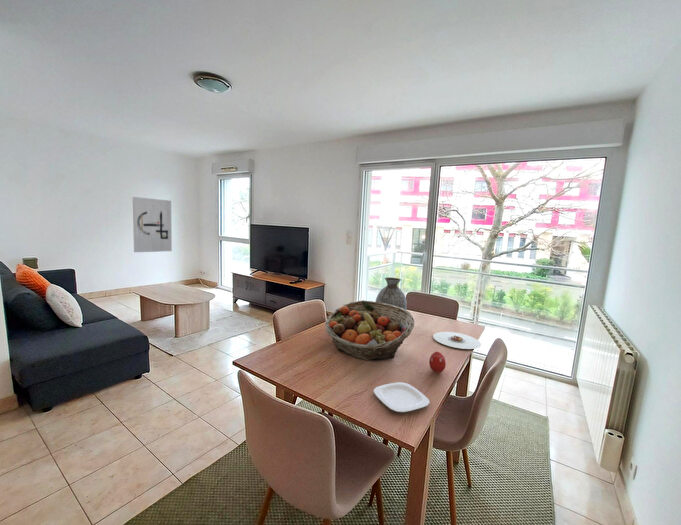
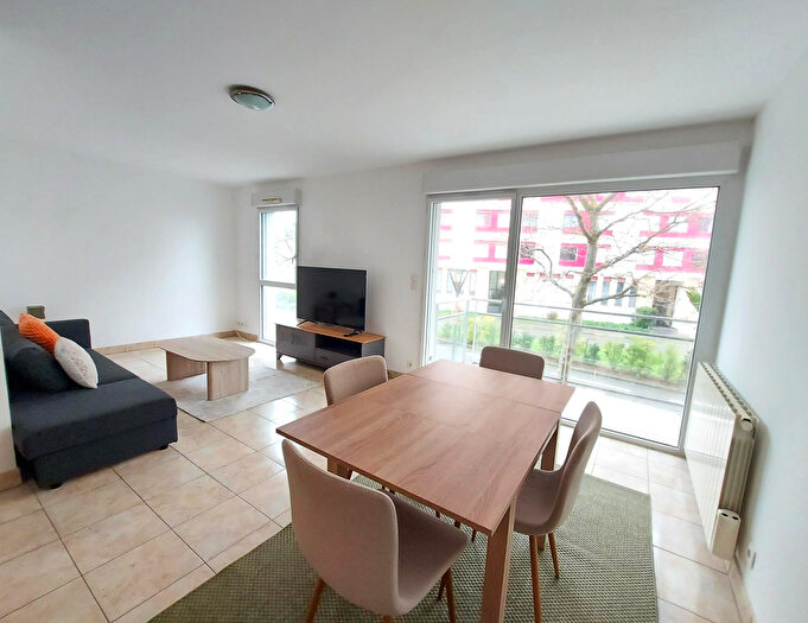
- fruit (437, 361)
- wall art (153, 225)
- plate (400, 397)
- plate (456, 337)
- vase (391, 300)
- fruit basket (367, 328)
